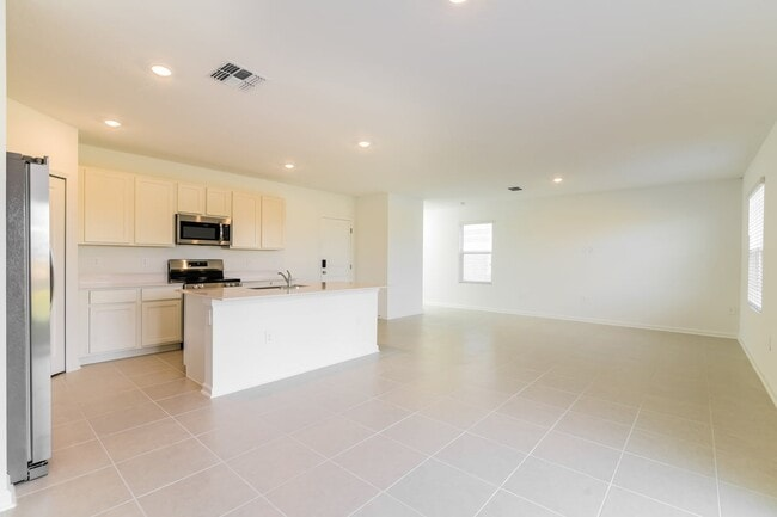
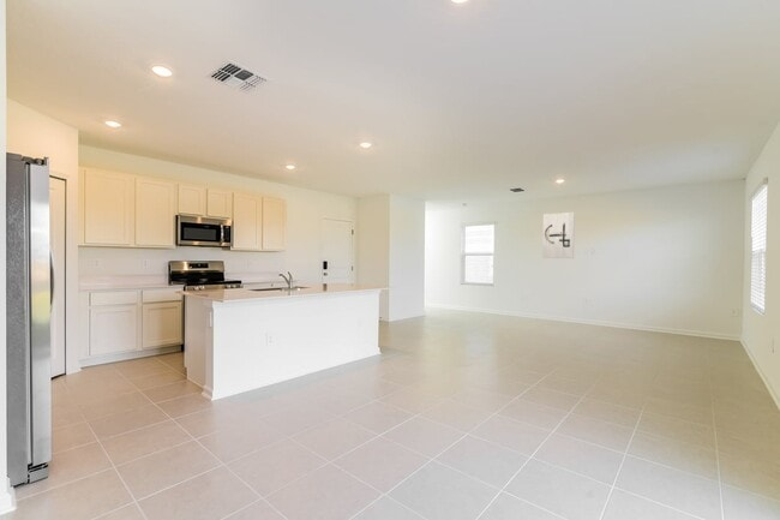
+ wall art (558, 235)
